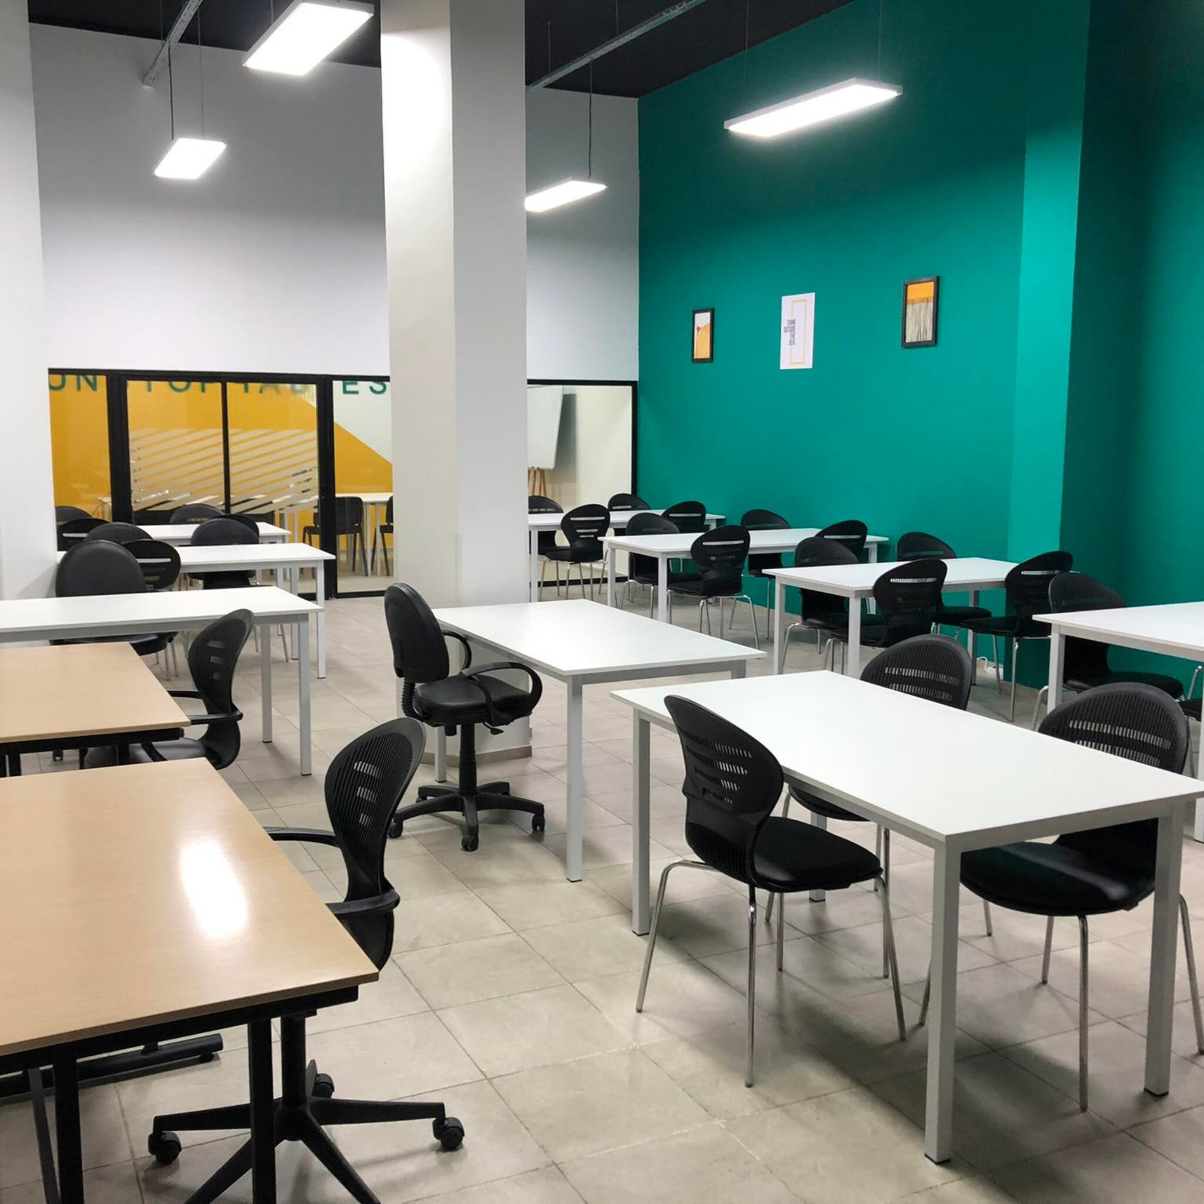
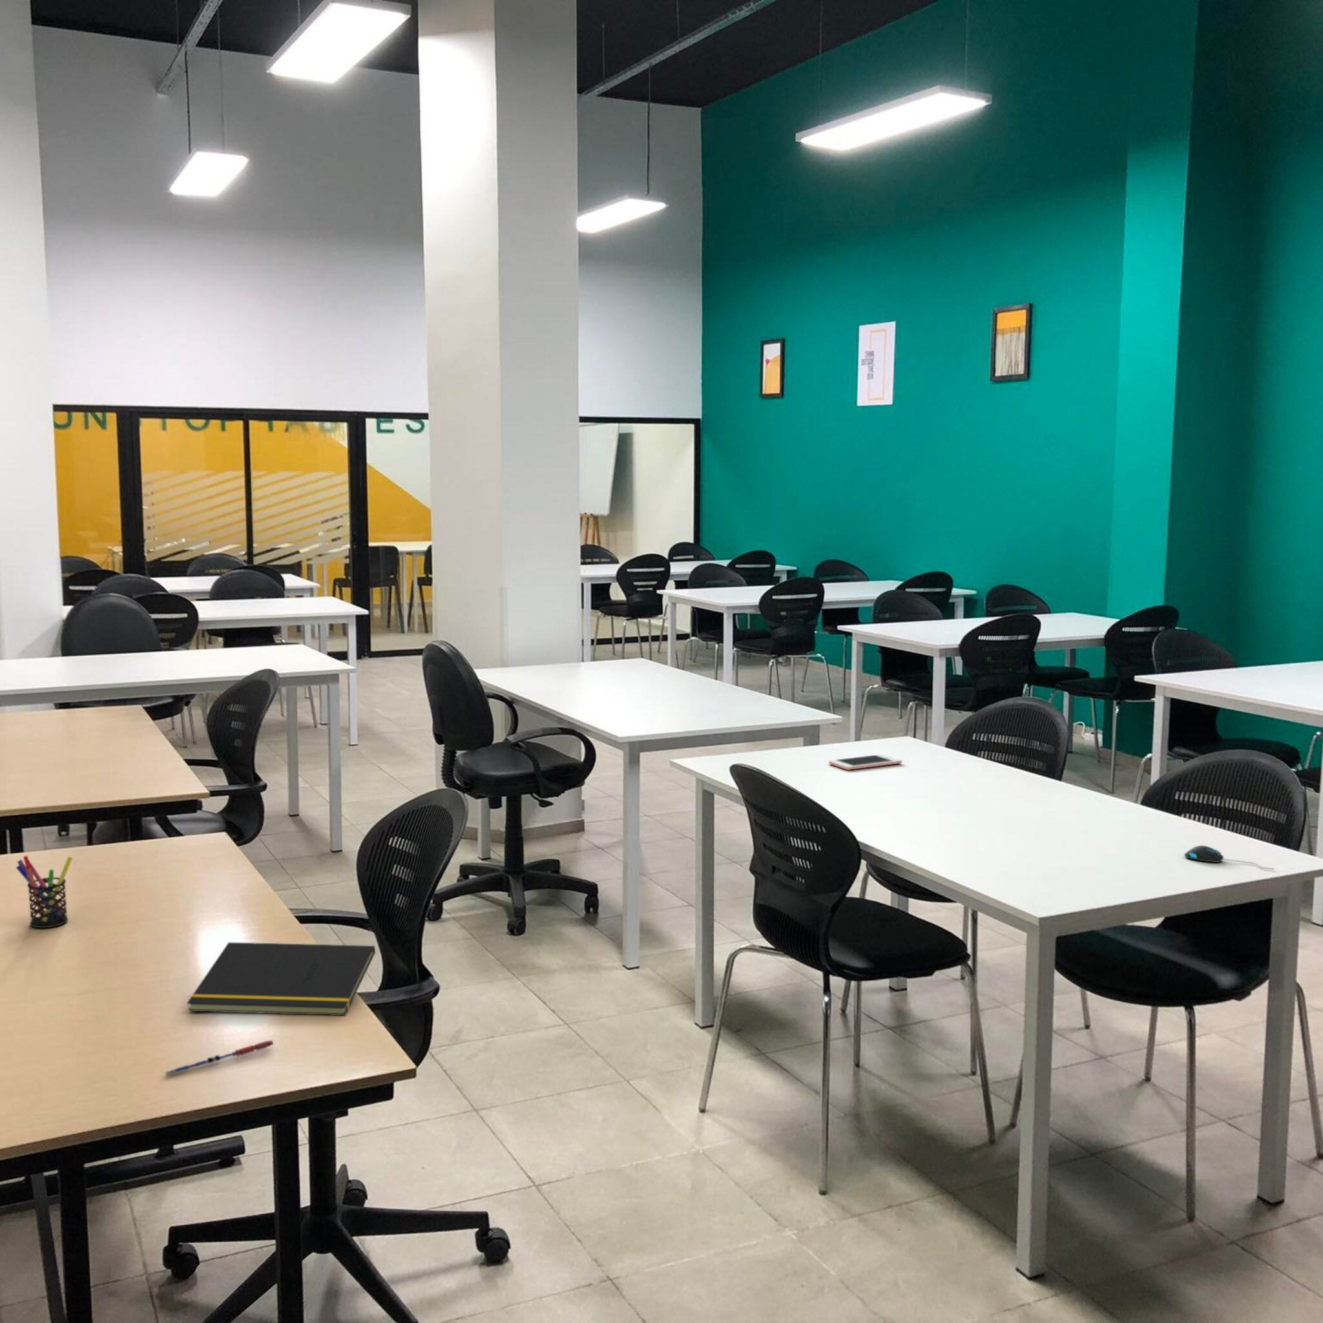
+ cell phone (865, 762)
+ mouse (1227, 859)
+ pen (220, 1056)
+ pen holder (46, 889)
+ notepad (285, 976)
